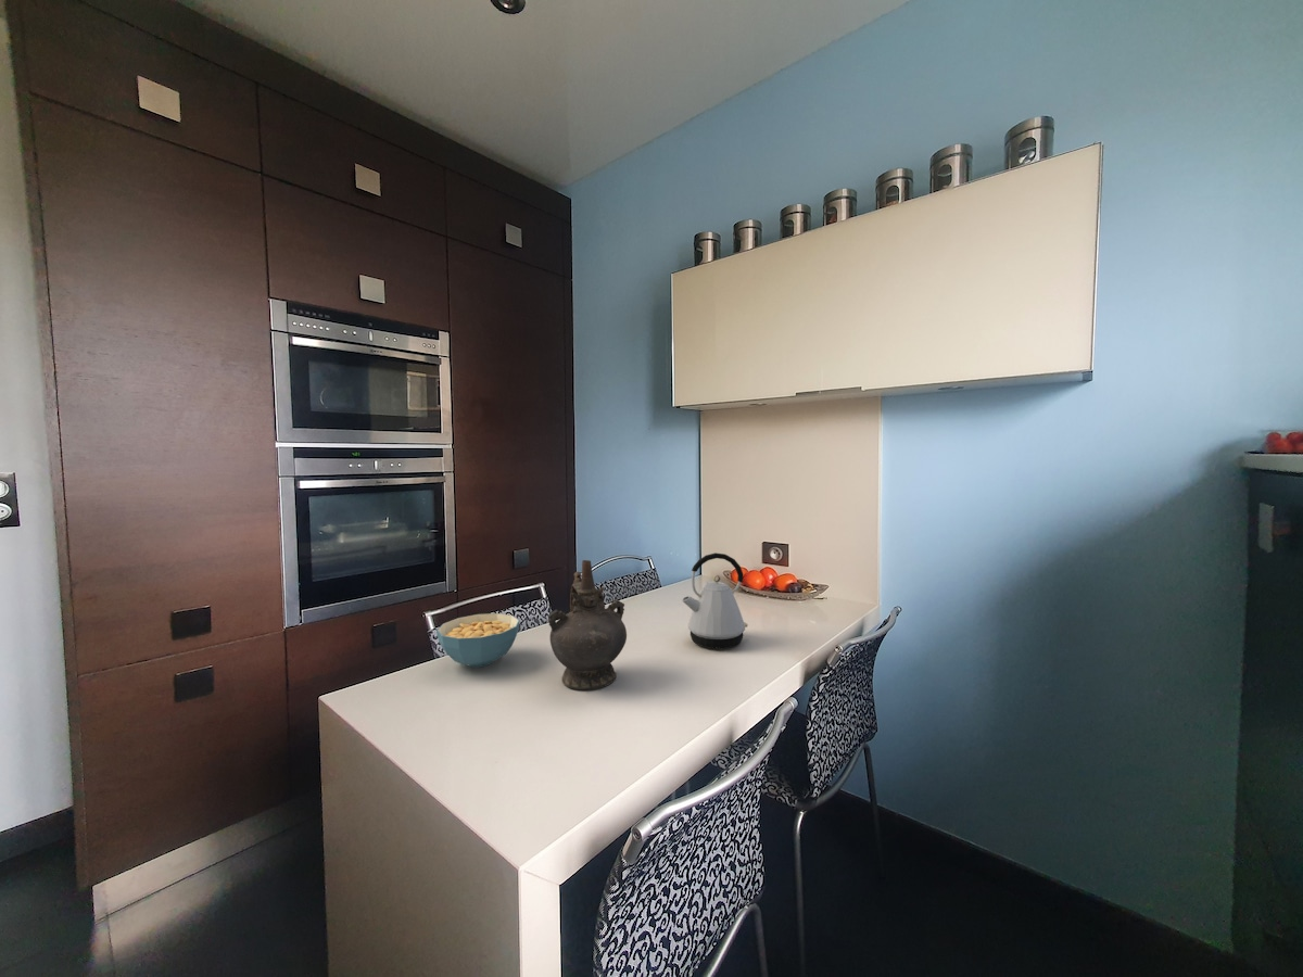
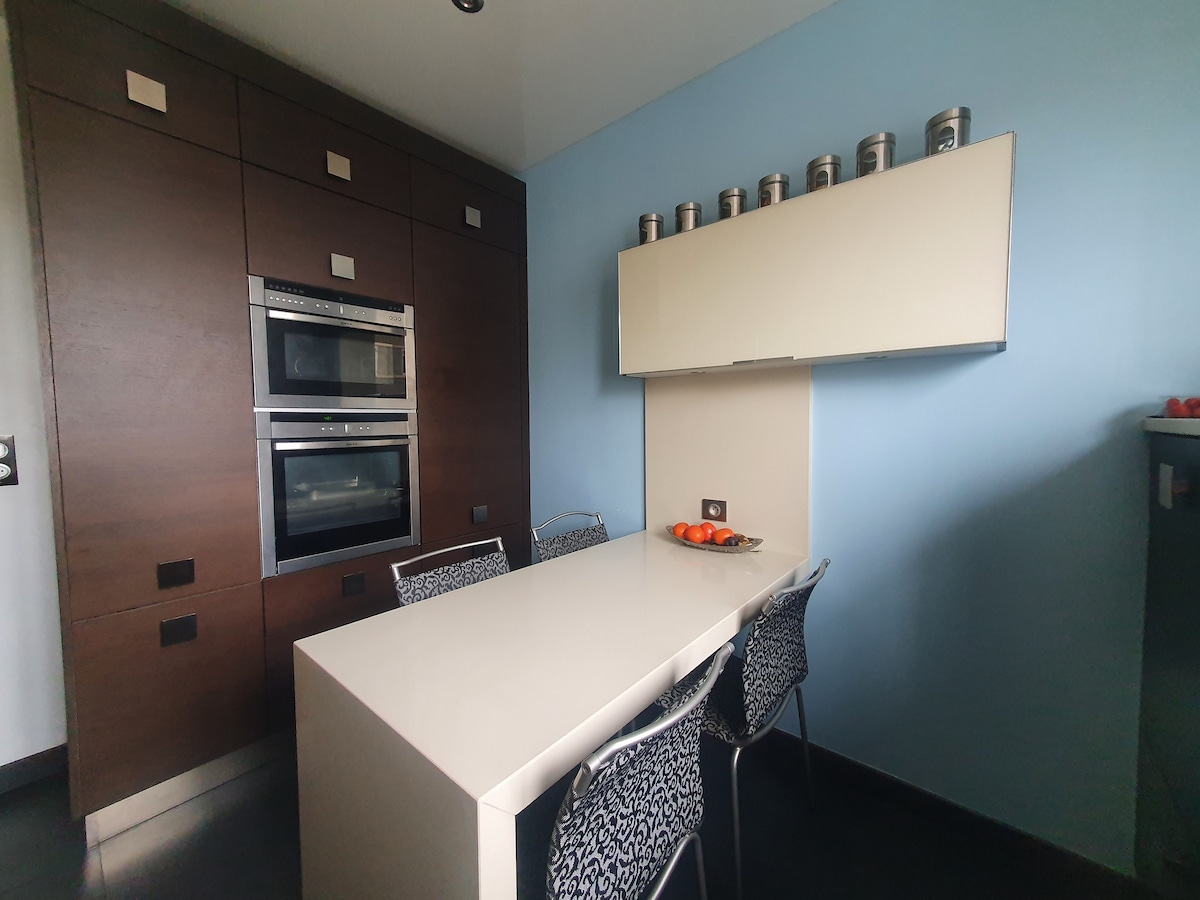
- kettle (714, 597)
- cereal bowl (480, 644)
- ceremonial vessel (586, 618)
